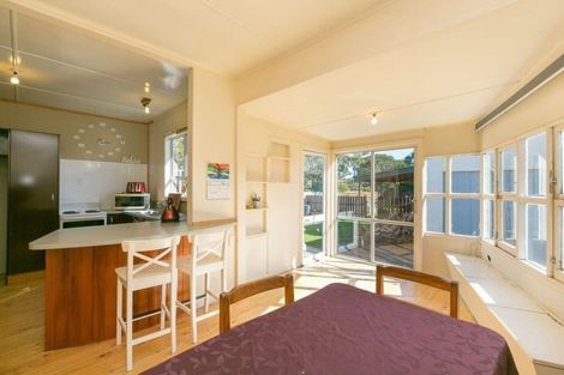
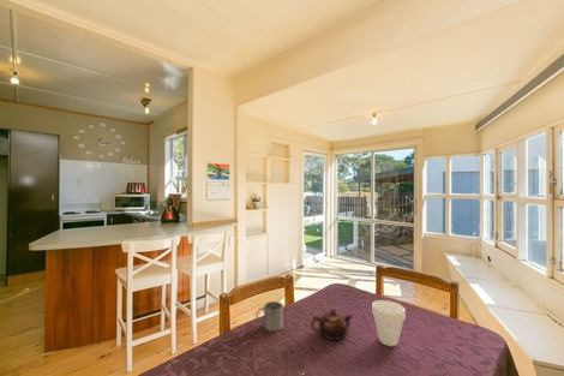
+ teapot (331, 321)
+ cup (388, 323)
+ mug (269, 316)
